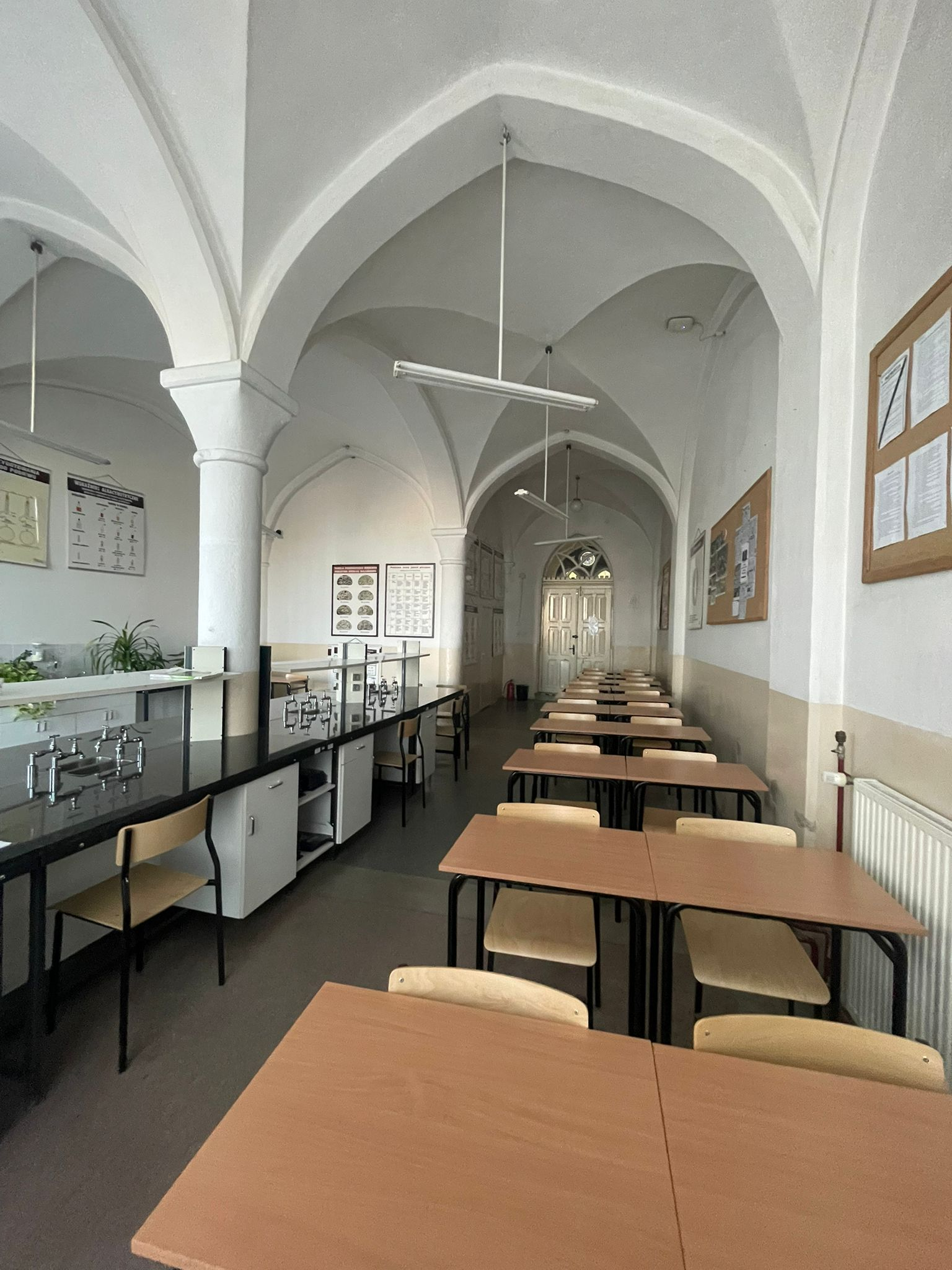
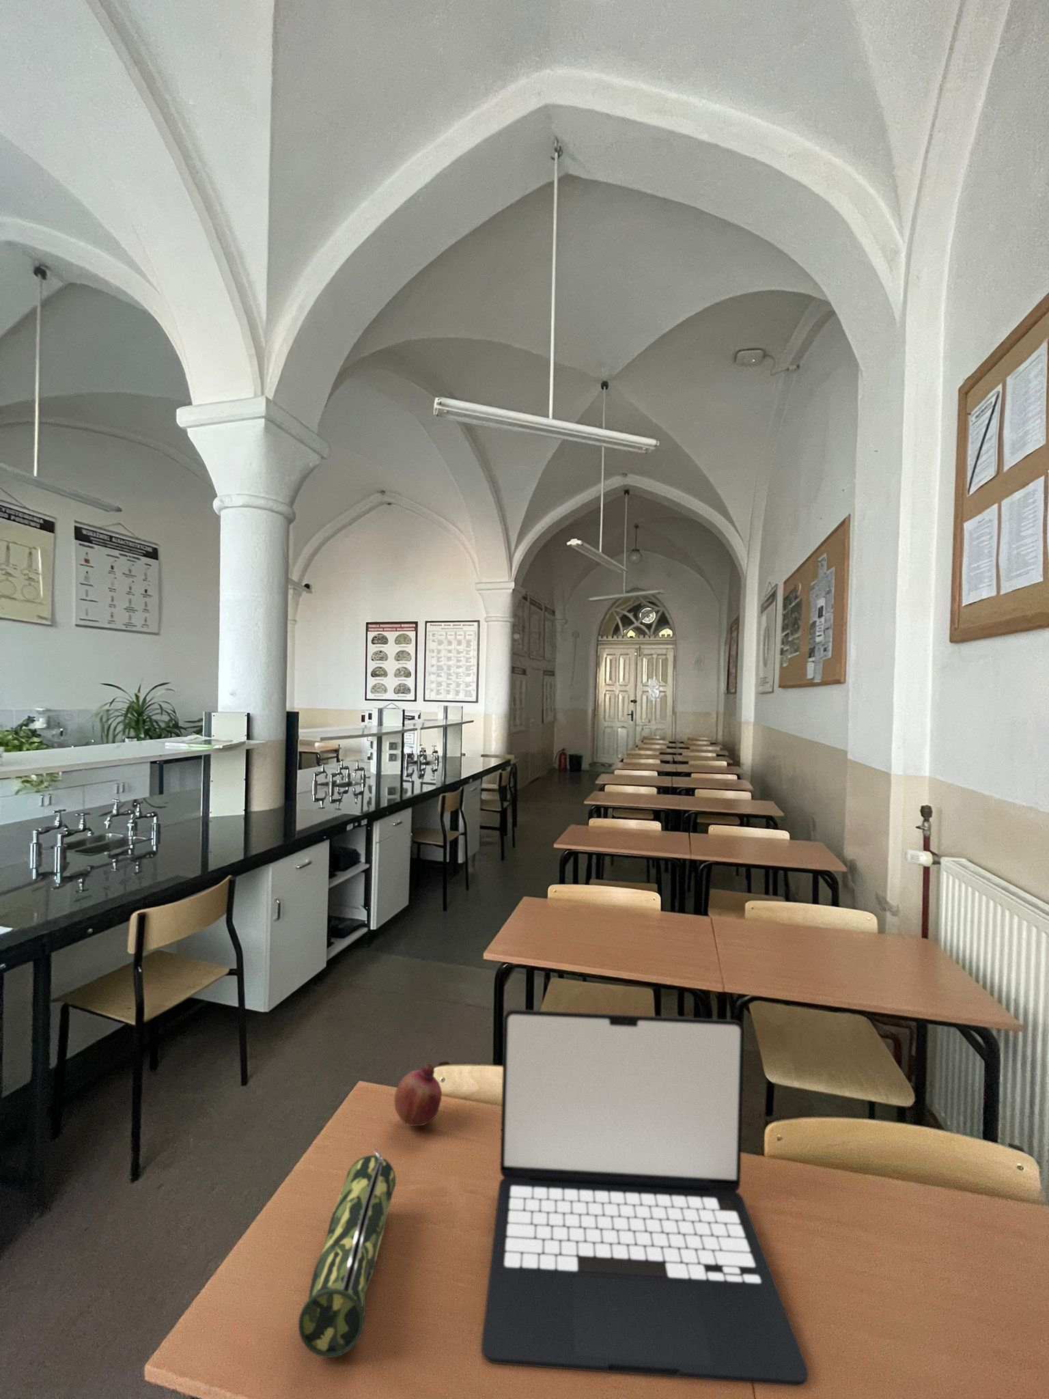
+ pencil case (353, 1238)
+ fruit (418, 1094)
+ laptop (631, 1168)
